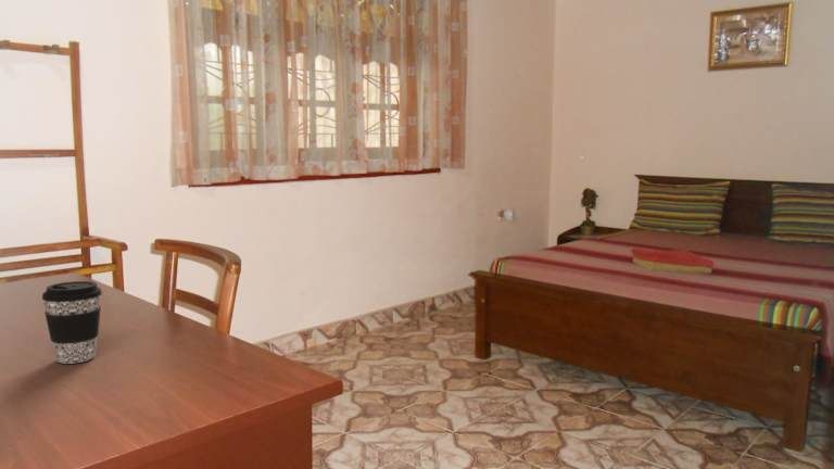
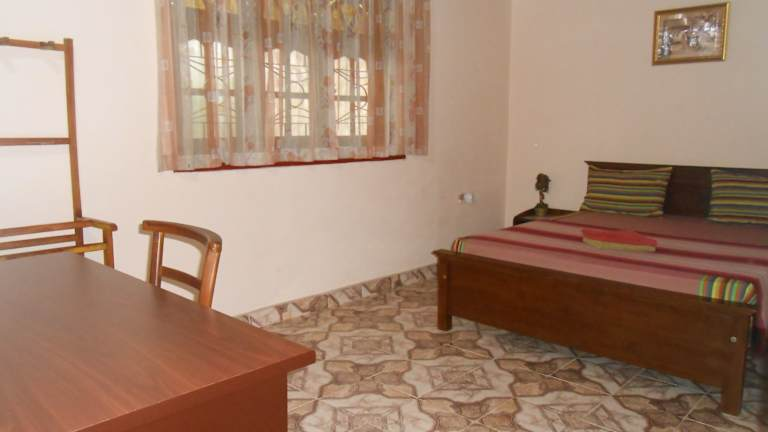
- coffee cup (74, 321)
